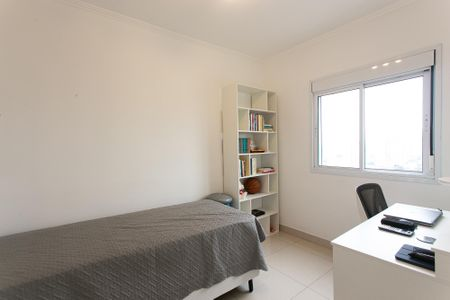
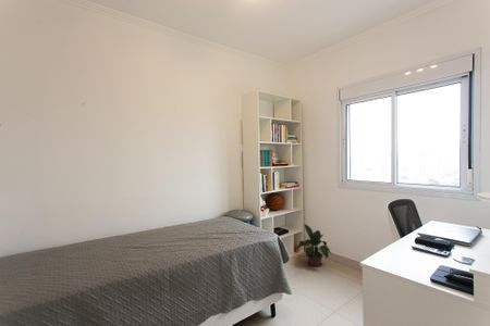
+ potted plant (315, 244)
